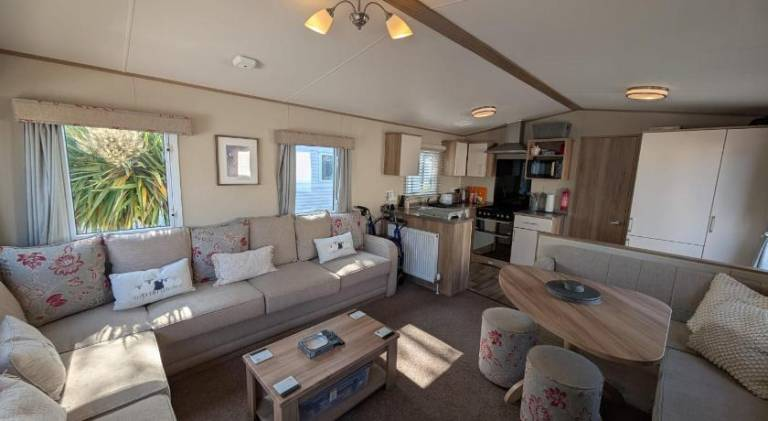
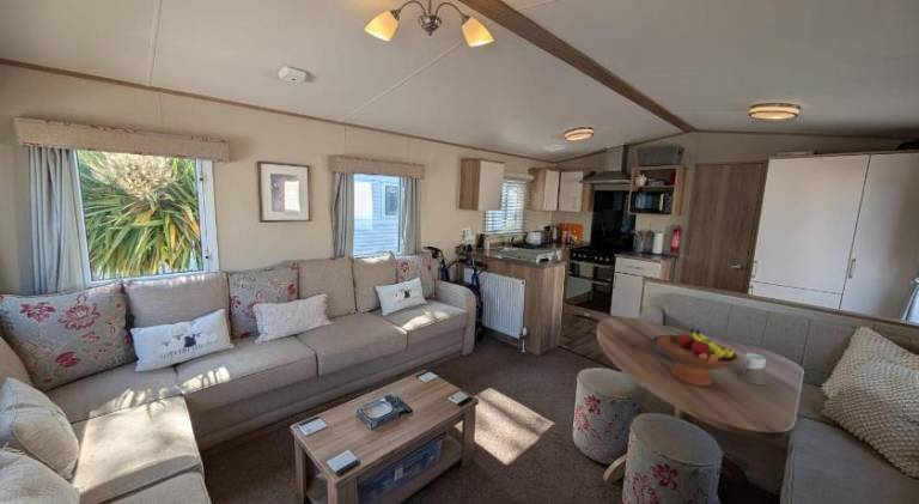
+ fruit bowl (693, 357)
+ mug (751, 368)
